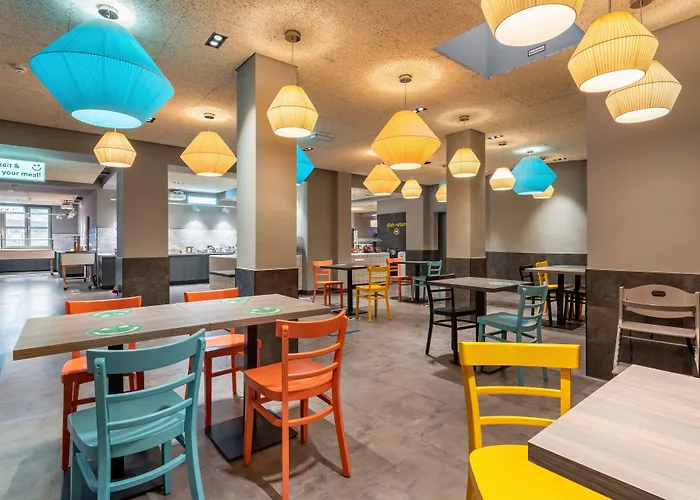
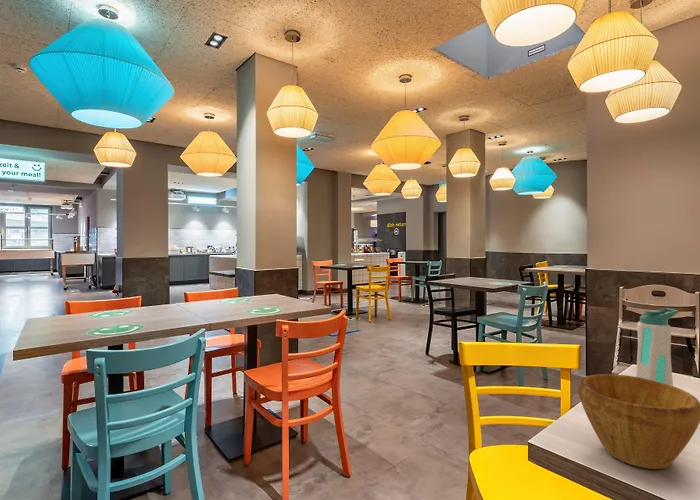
+ water bottle (656, 355)
+ bowl (635, 421)
